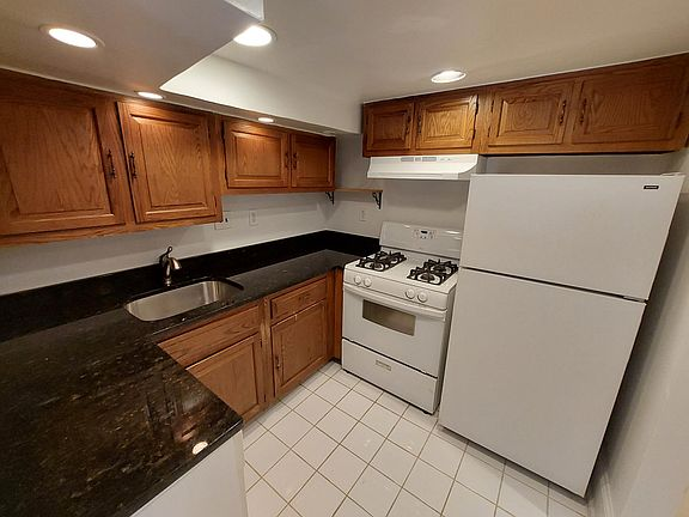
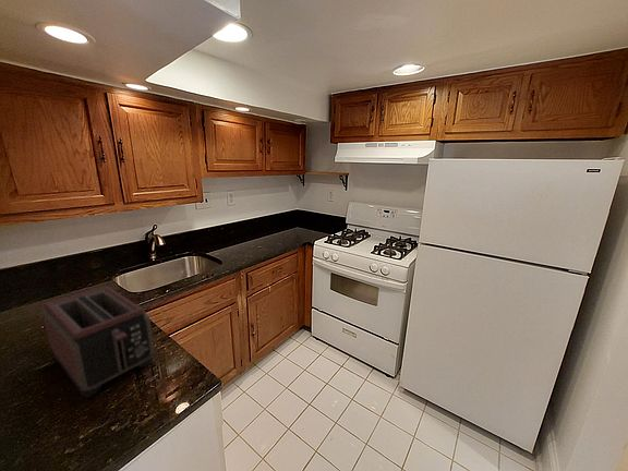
+ toaster (100, 336)
